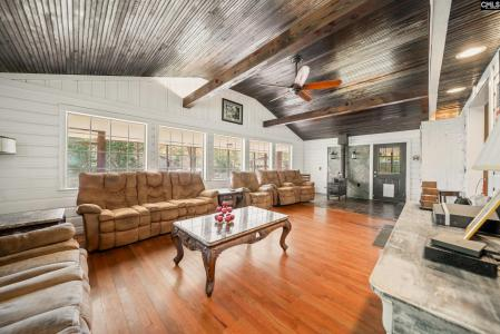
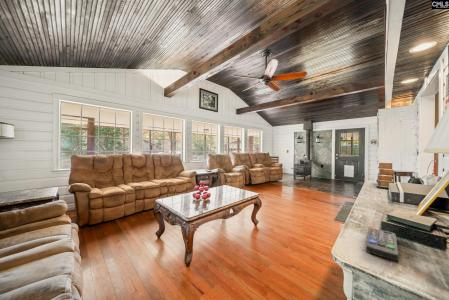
+ remote control (381, 241)
